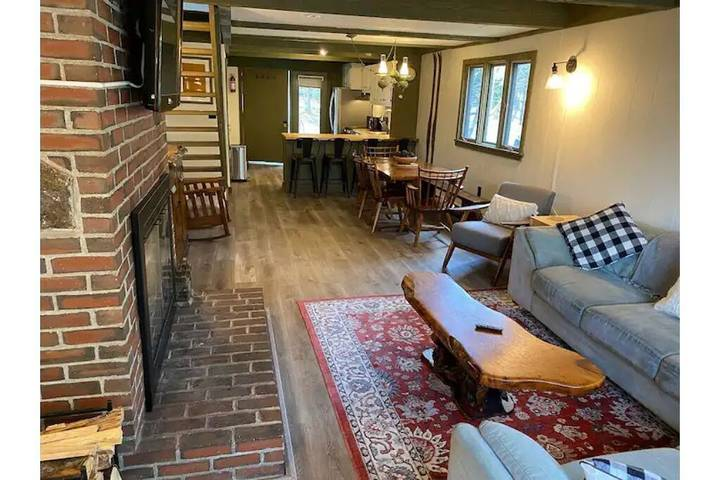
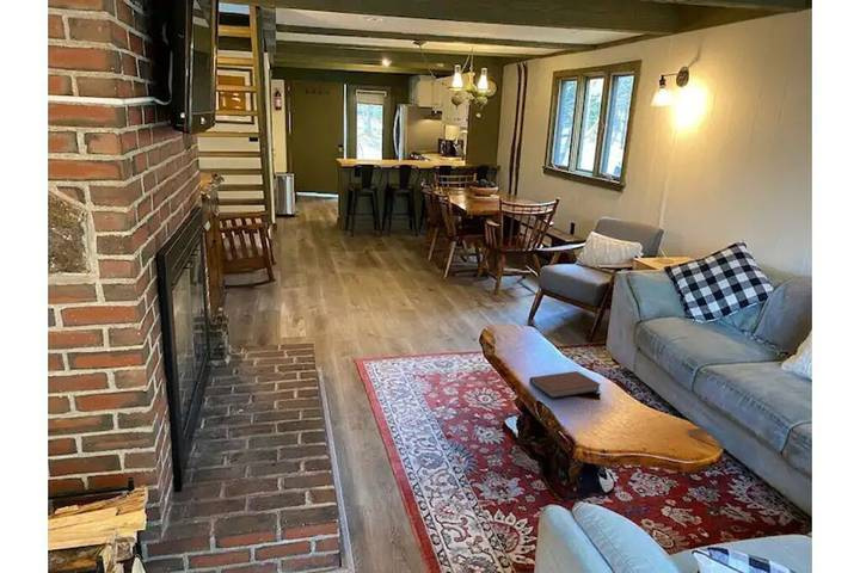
+ book (564, 383)
